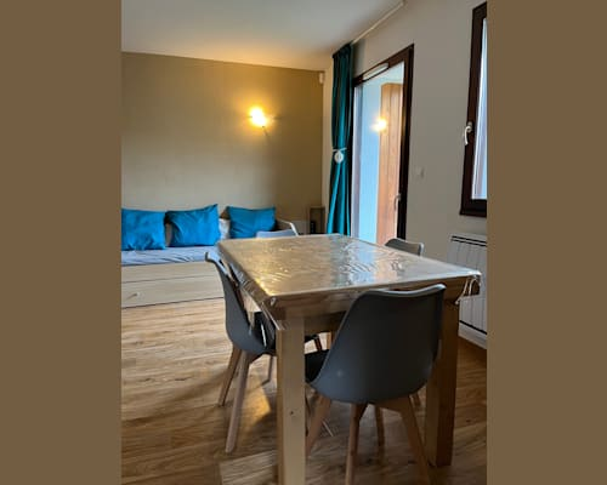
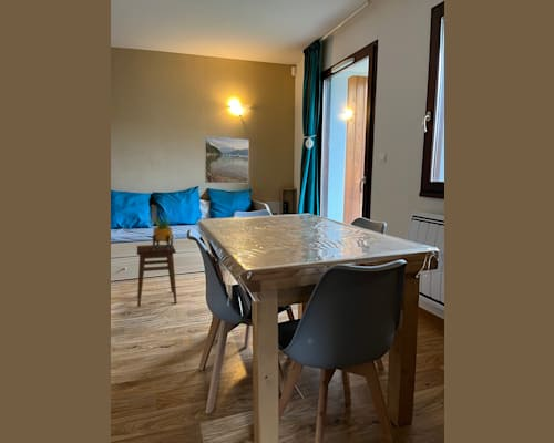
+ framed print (227, 161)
+ potted plant (163, 230)
+ stool (156, 269)
